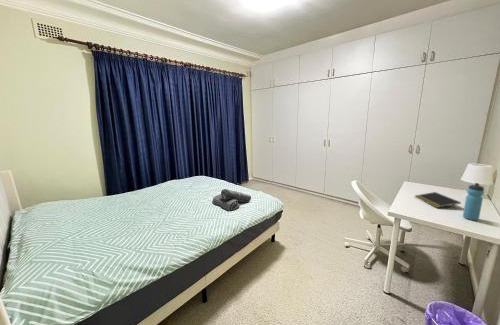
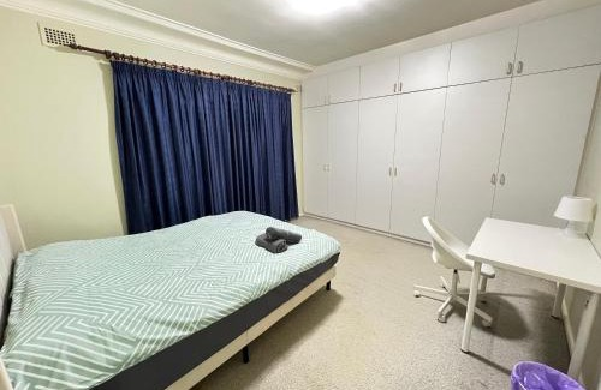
- notepad (435, 199)
- water bottle (473, 201)
